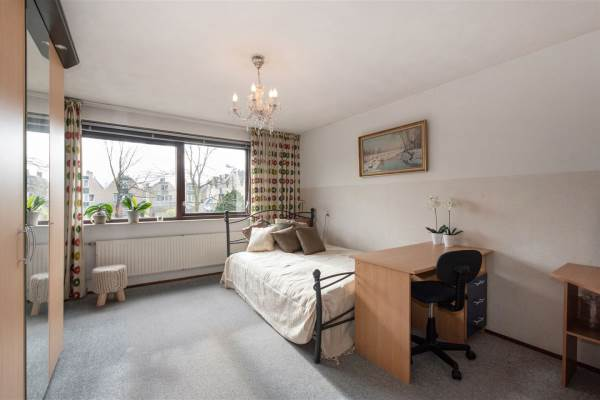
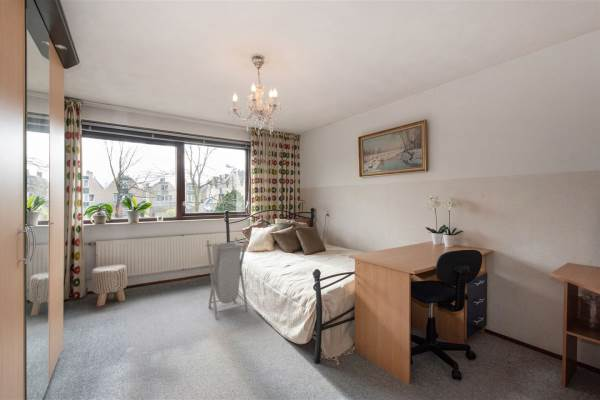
+ laundry hamper (227, 275)
